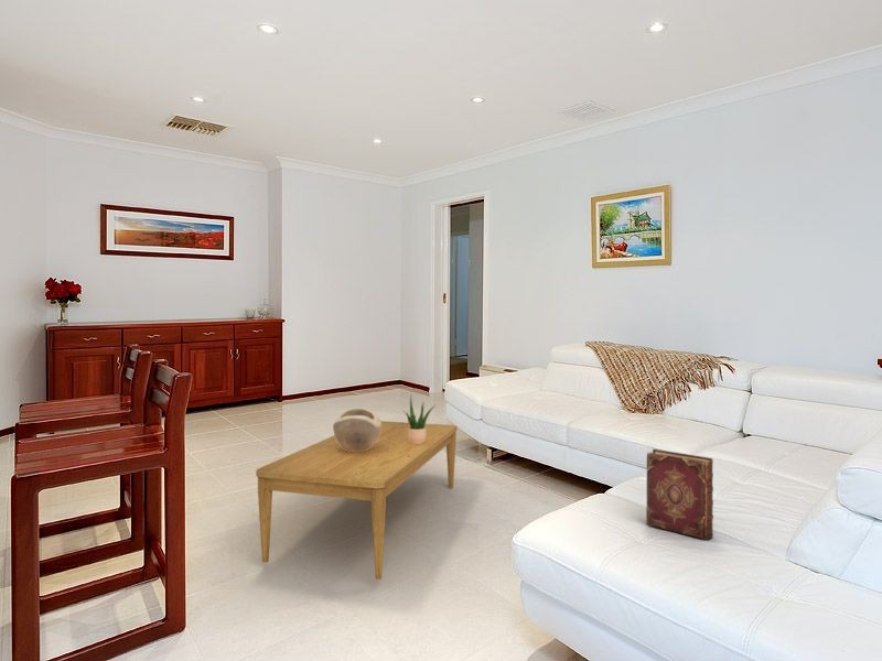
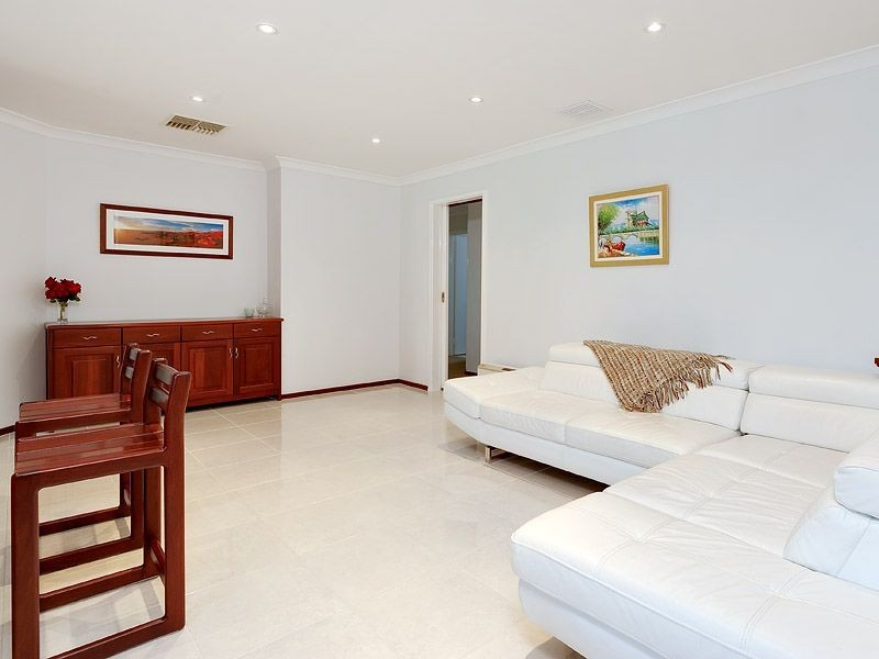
- decorative bowl (357, 430)
- hardback book (679, 492)
- potted plant (418, 419)
- coffee table (374, 481)
